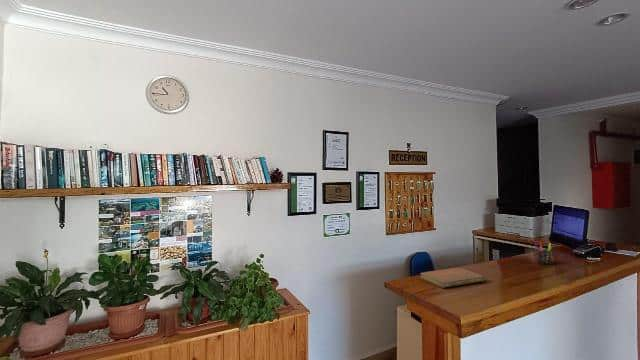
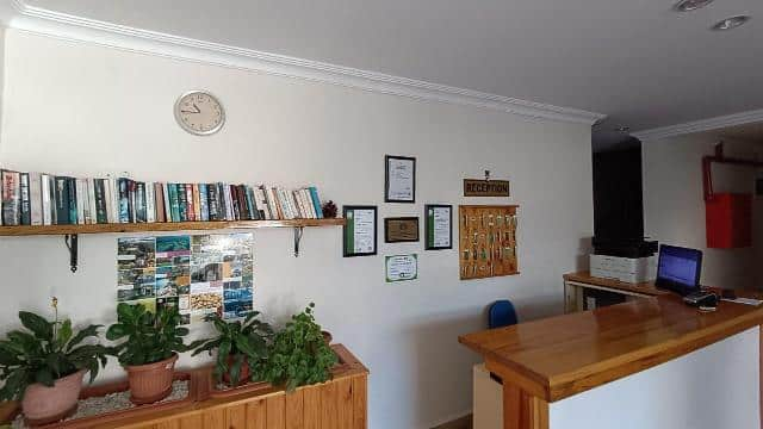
- pen holder (544, 252)
- notebook (451, 277)
